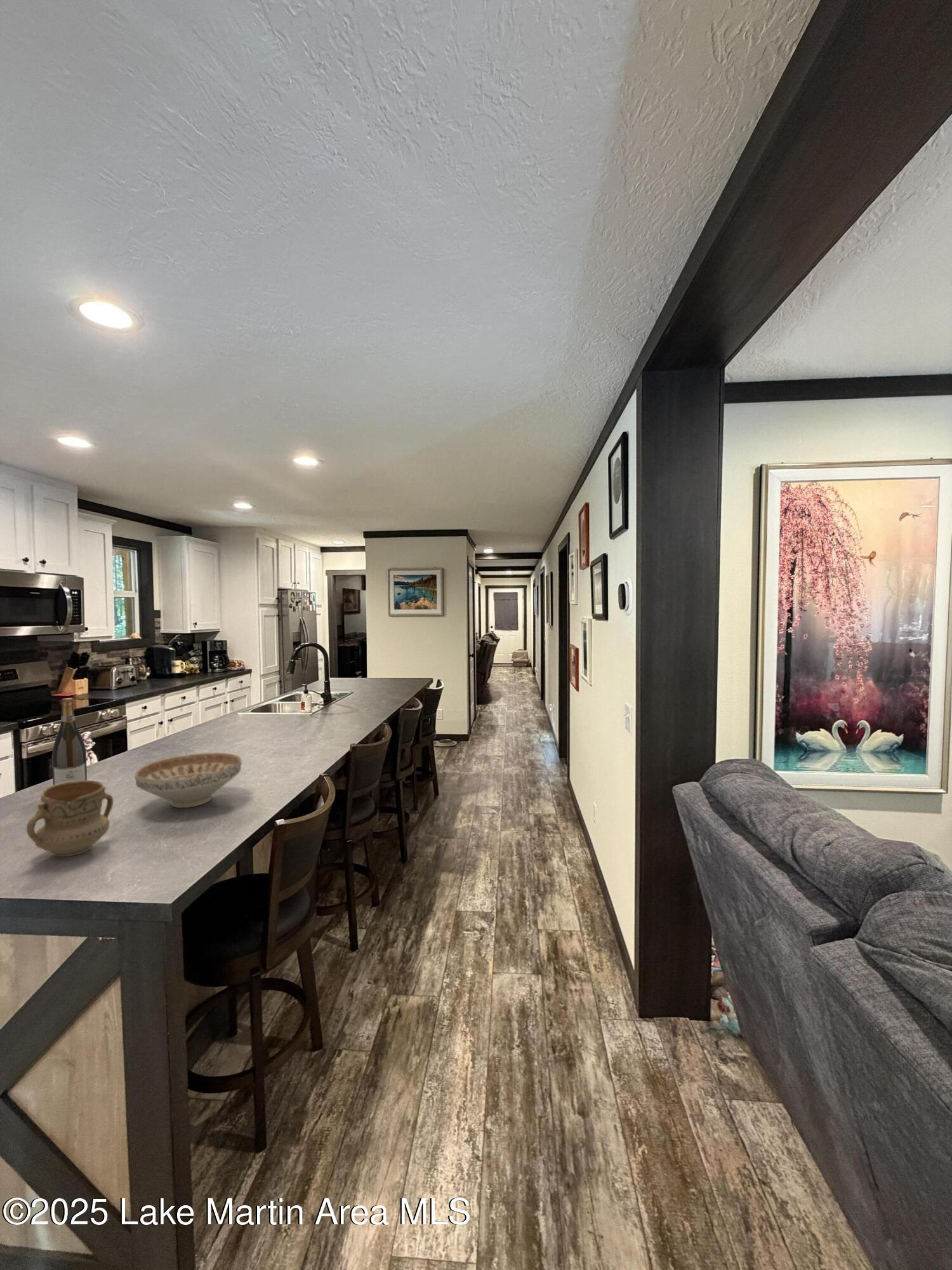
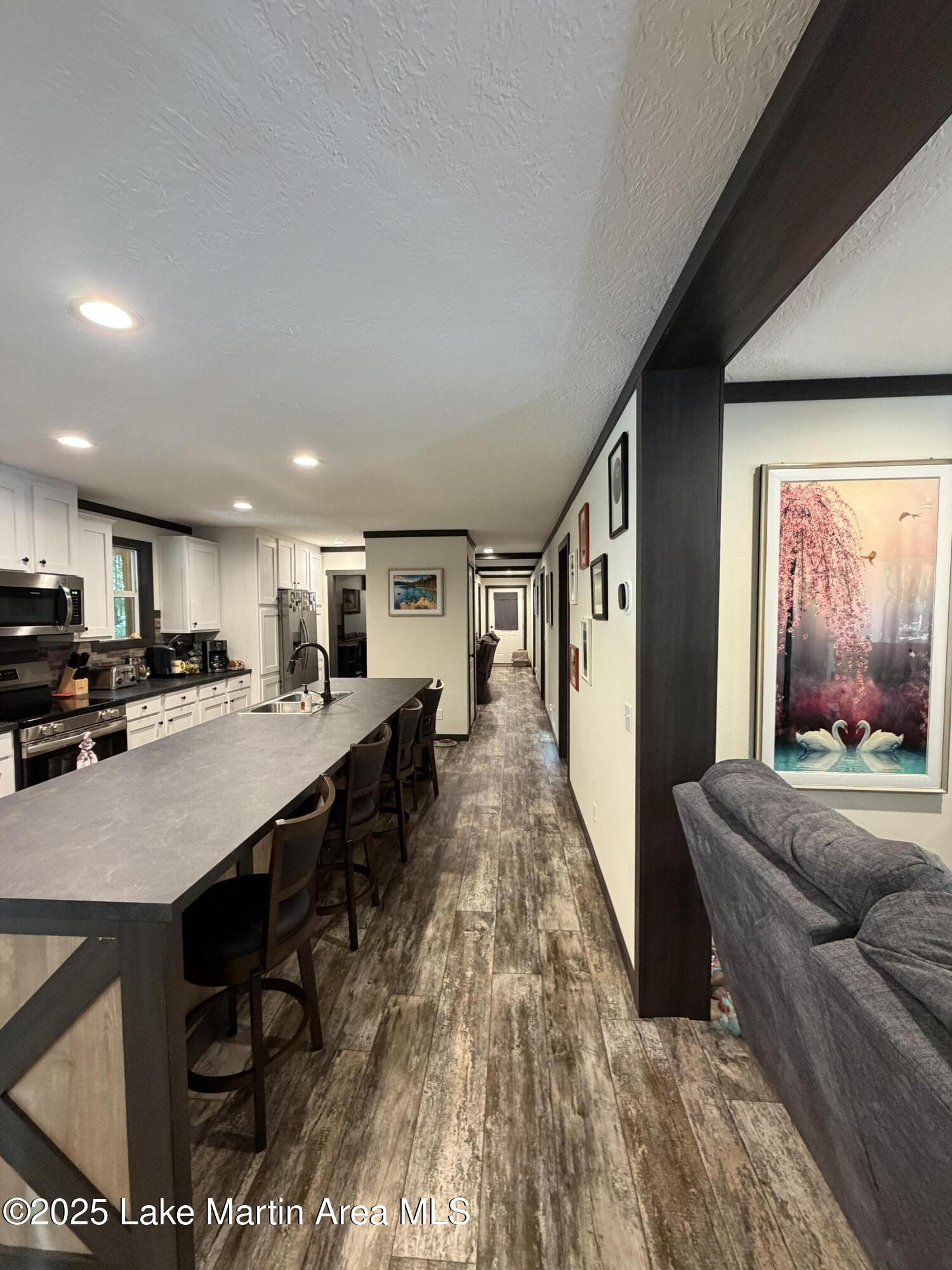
- mug (72, 819)
- wine bottle (69, 745)
- decorative bowl (190, 783)
